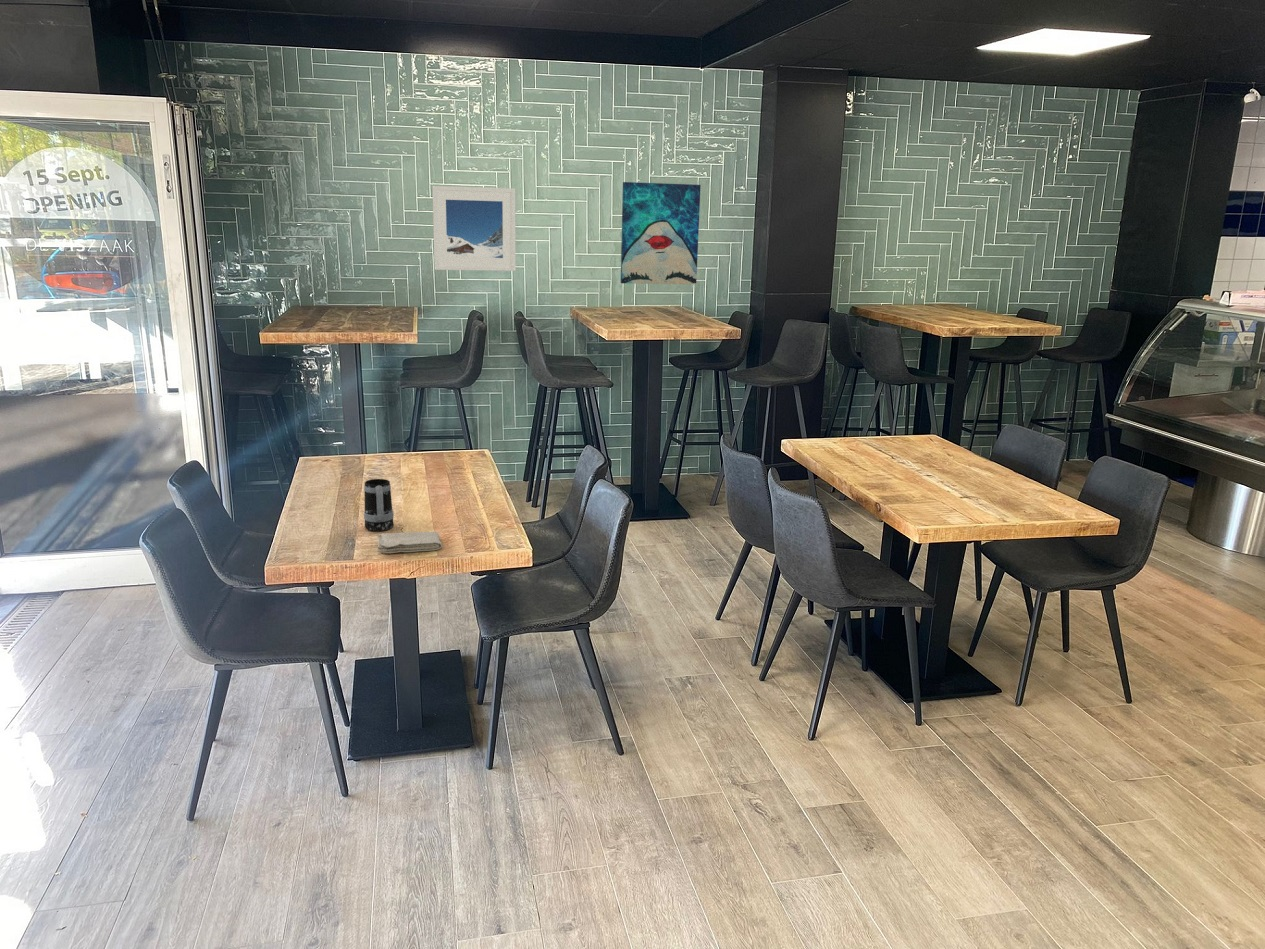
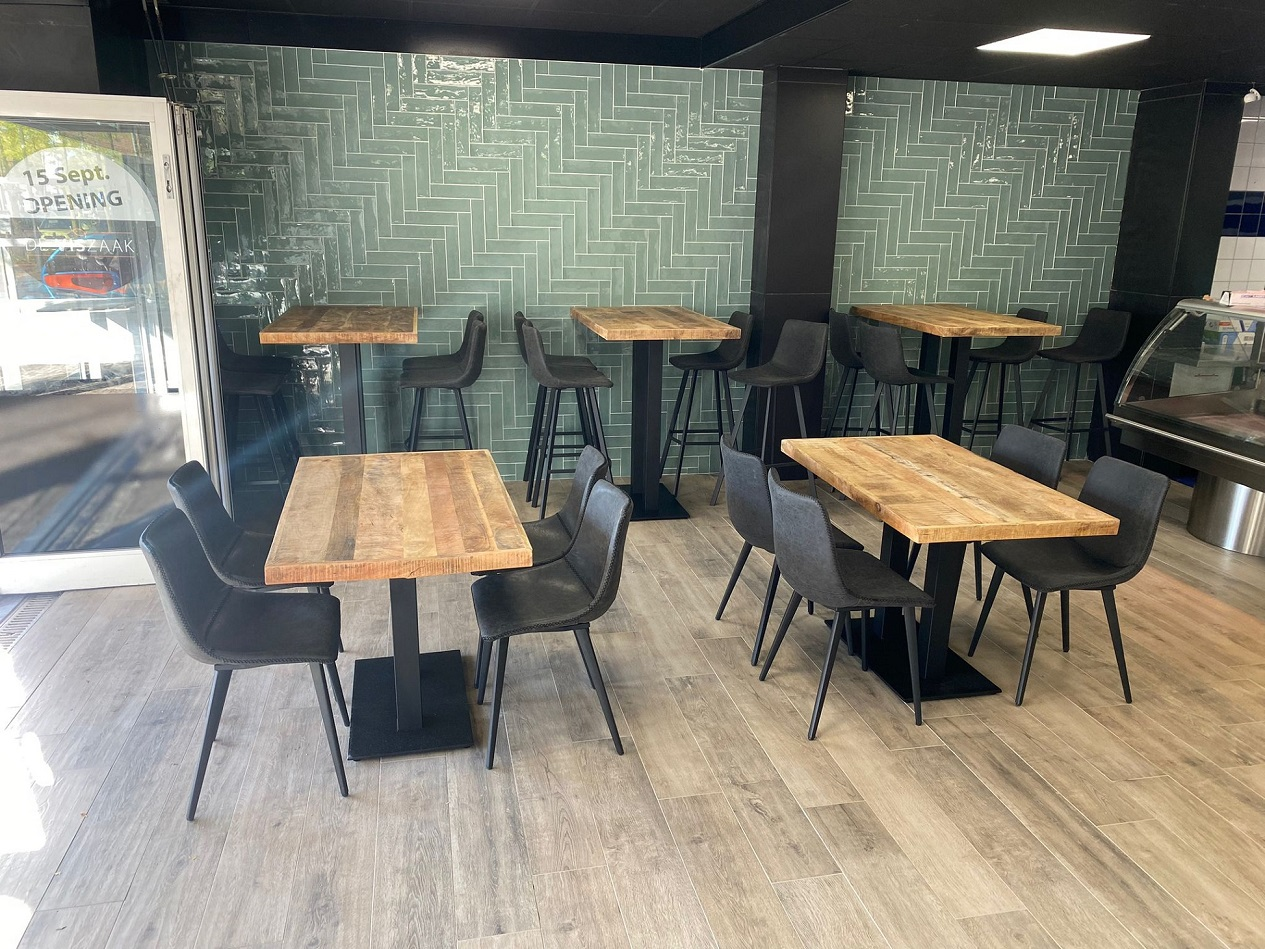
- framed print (474, 229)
- wall art (660, 234)
- washcloth (409, 541)
- mug (378, 505)
